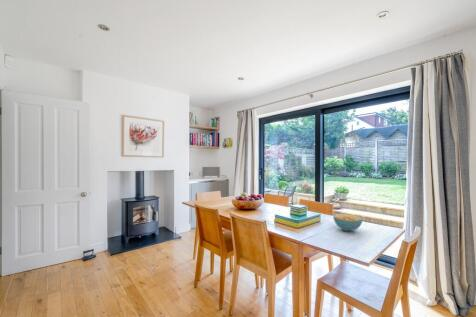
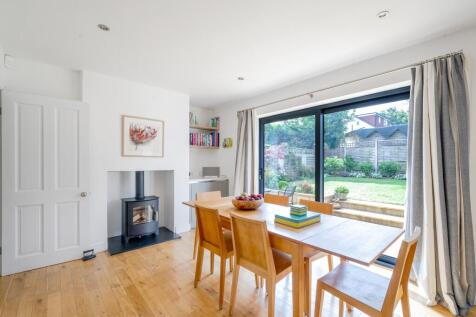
- cereal bowl (347, 223)
